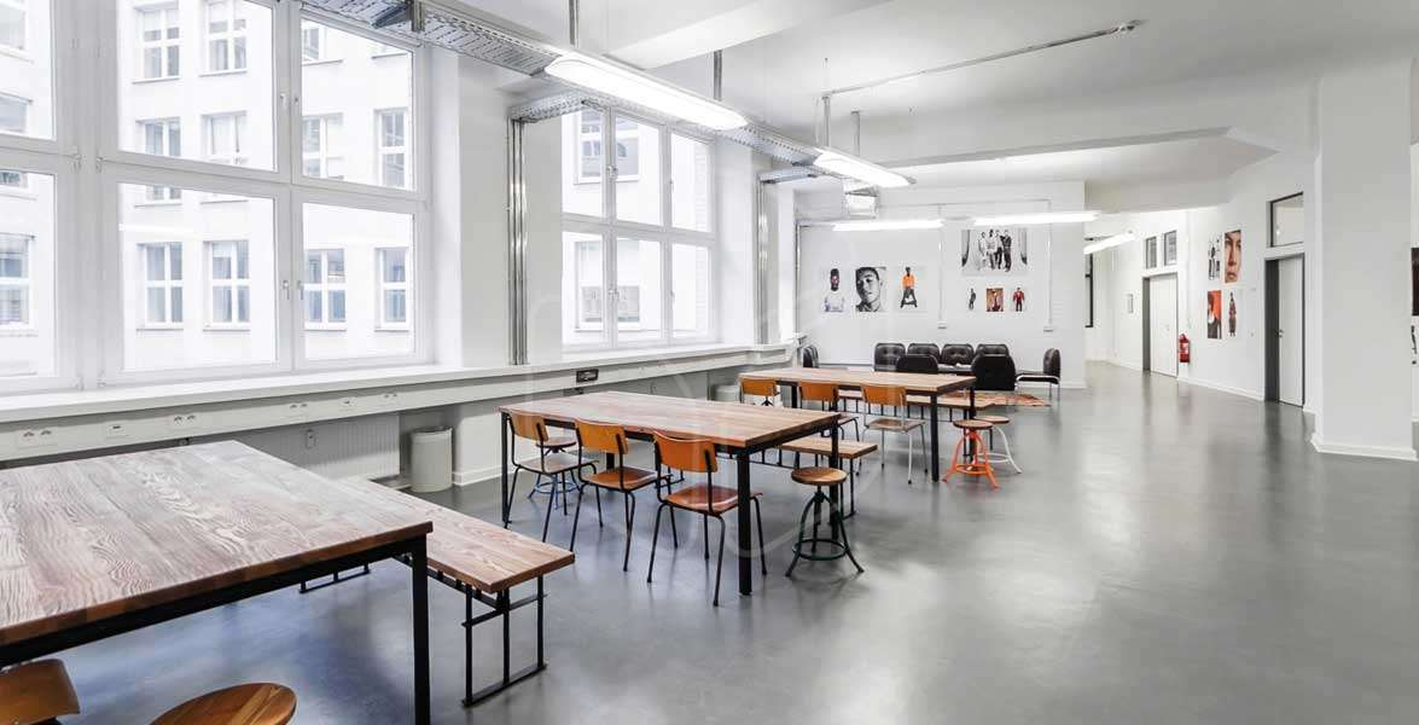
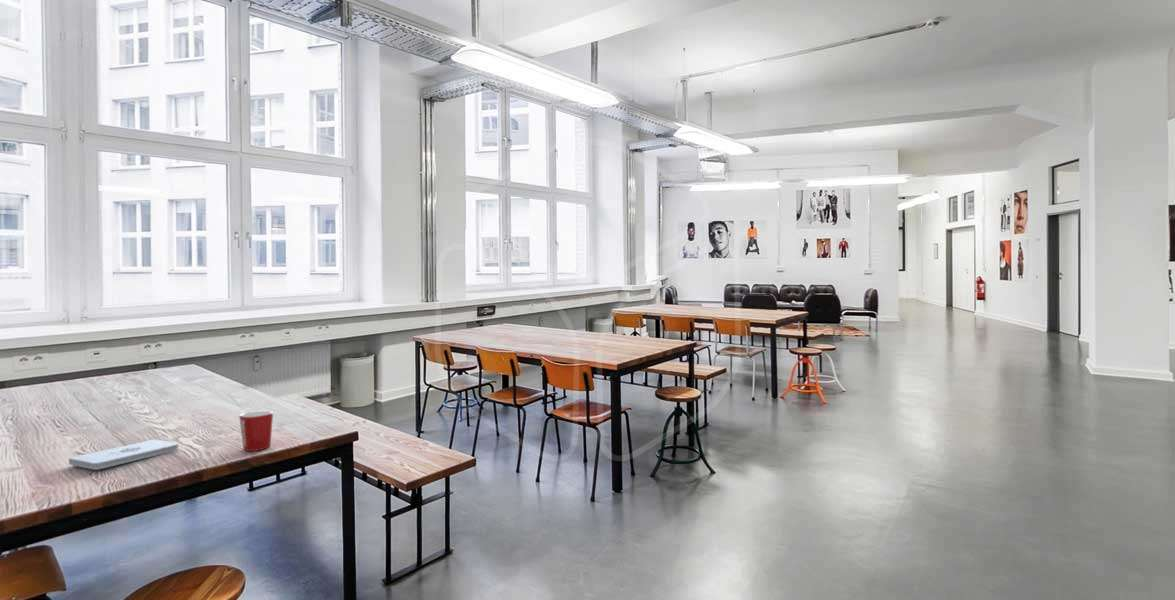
+ notepad (127, 453)
+ mug (253, 429)
